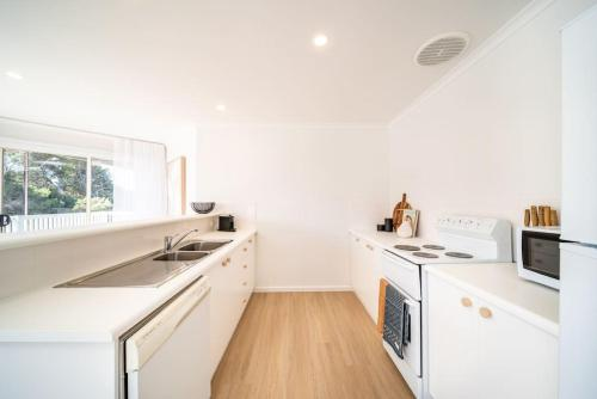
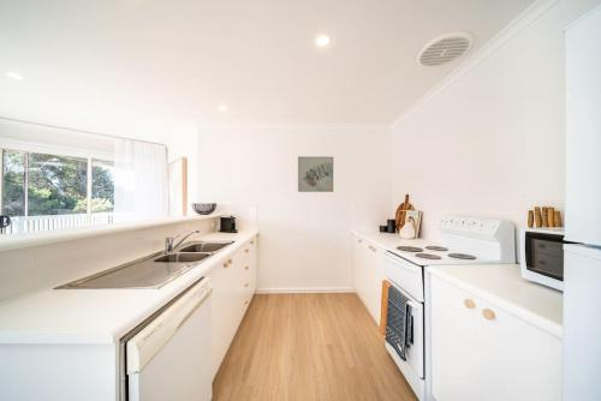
+ wall art (315, 174)
